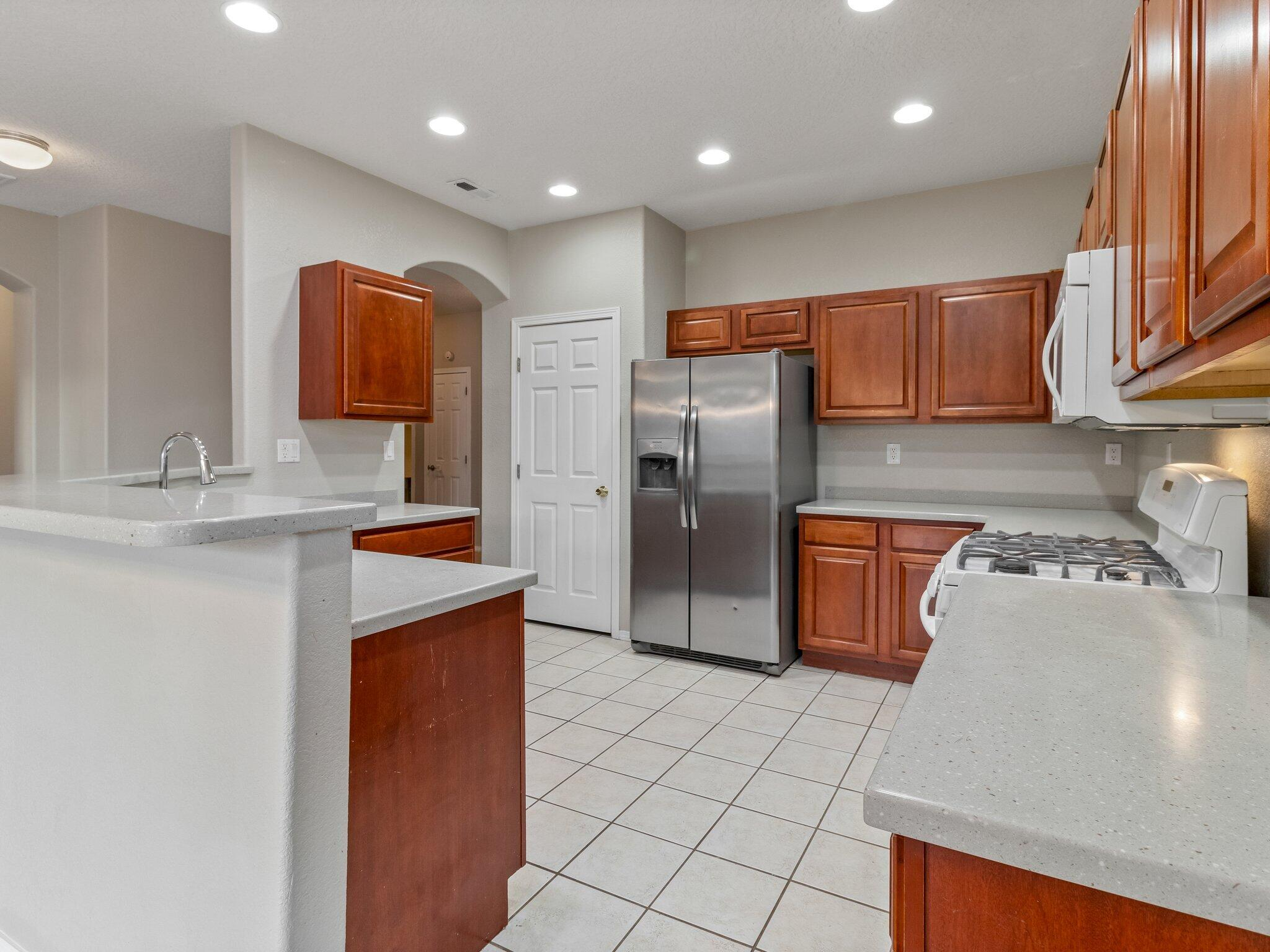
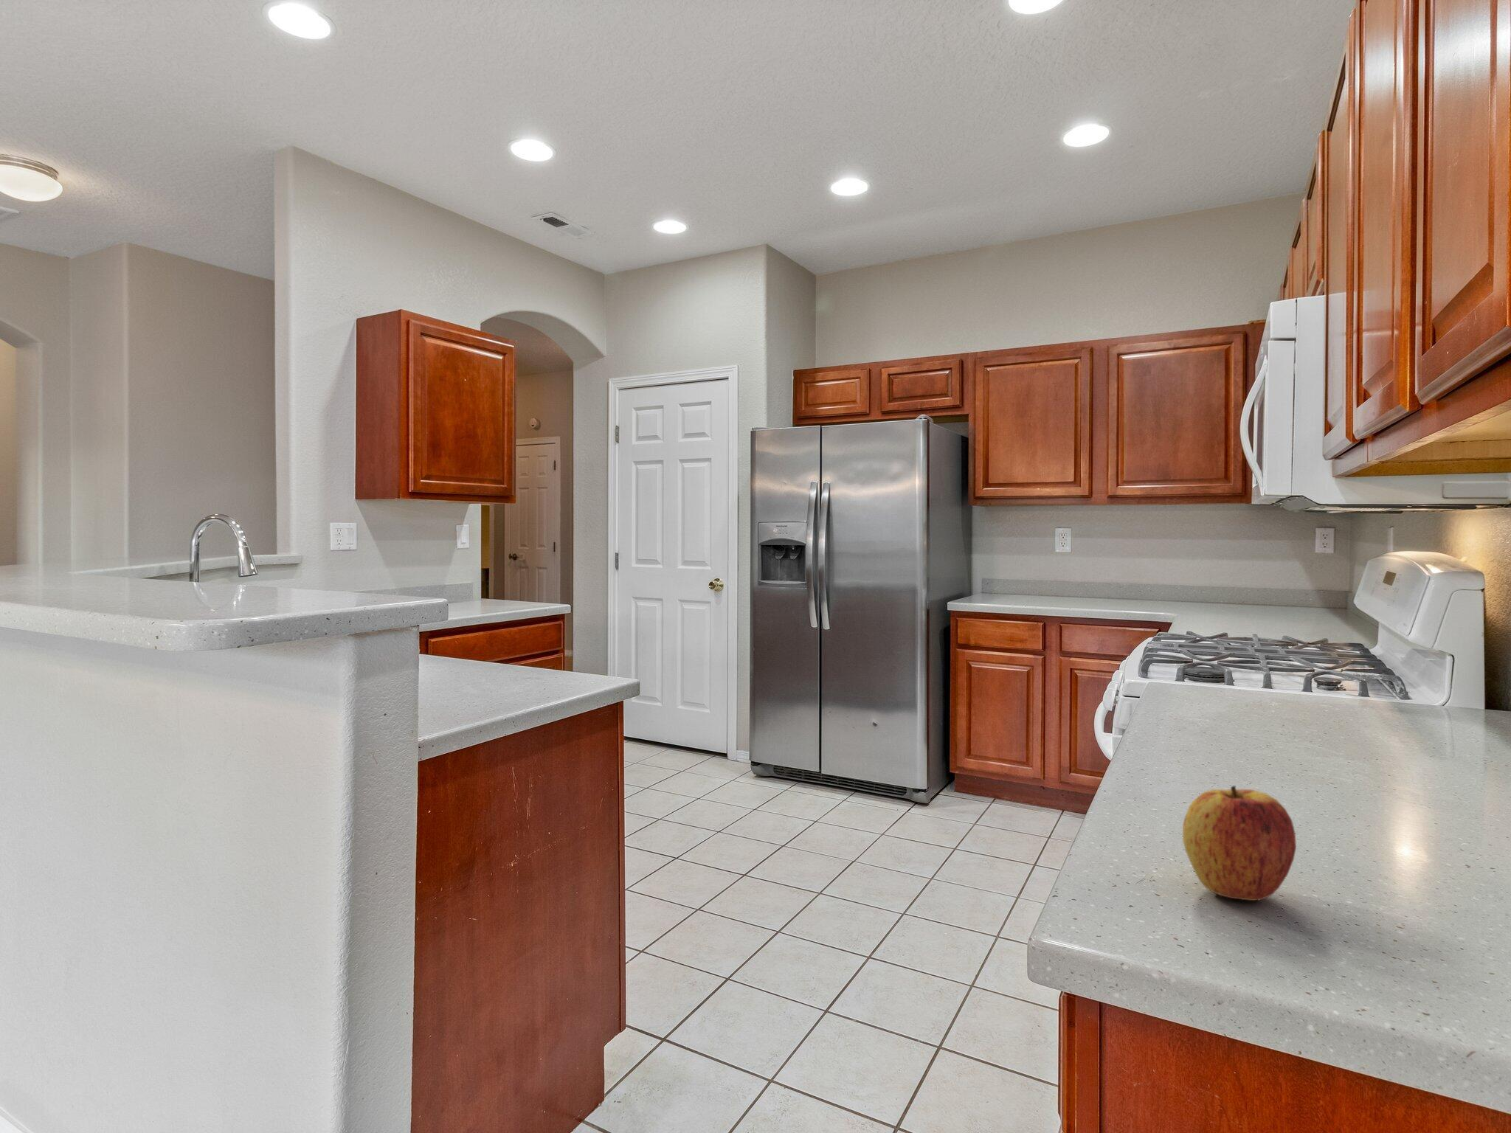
+ apple (1237, 840)
